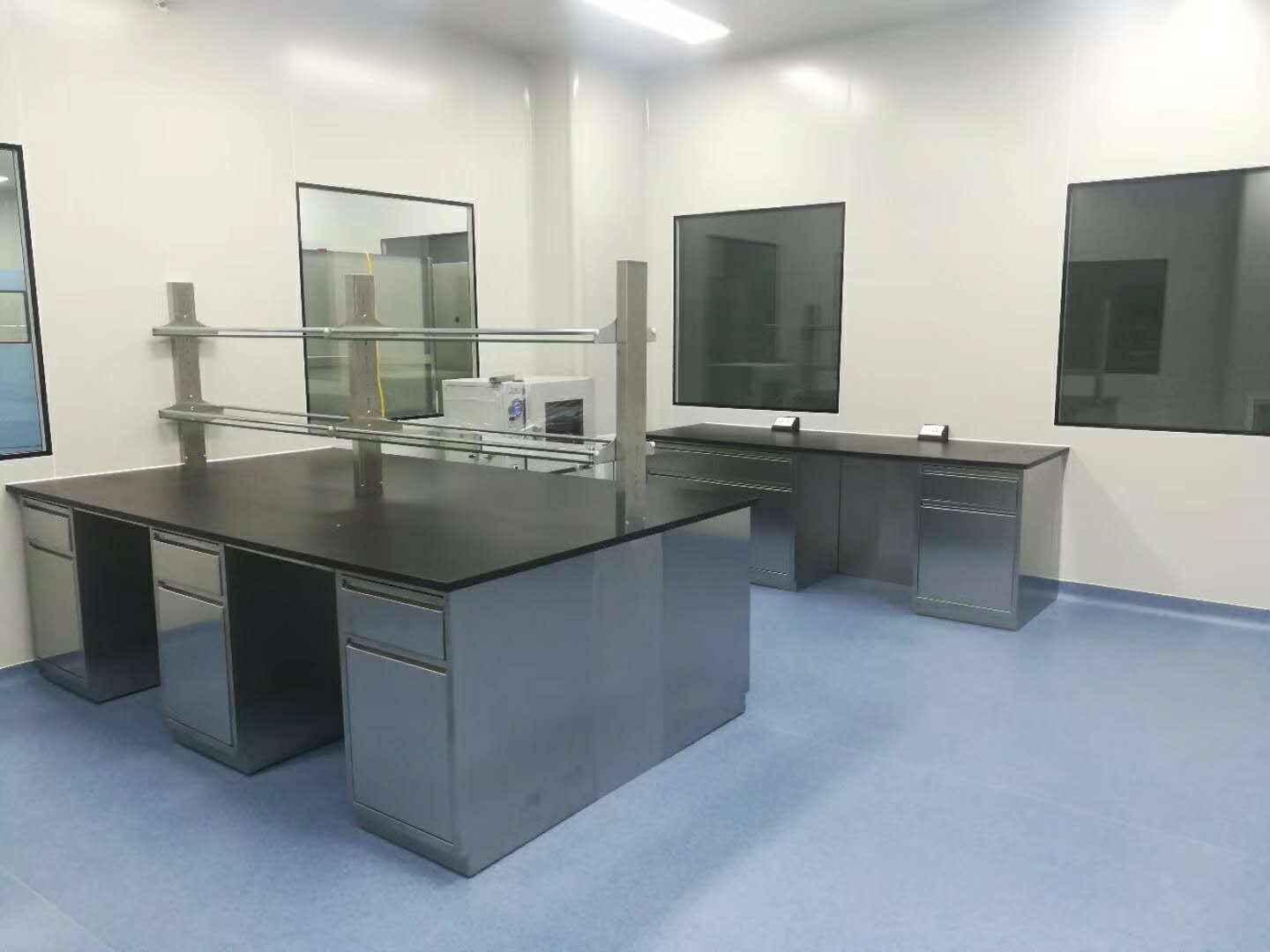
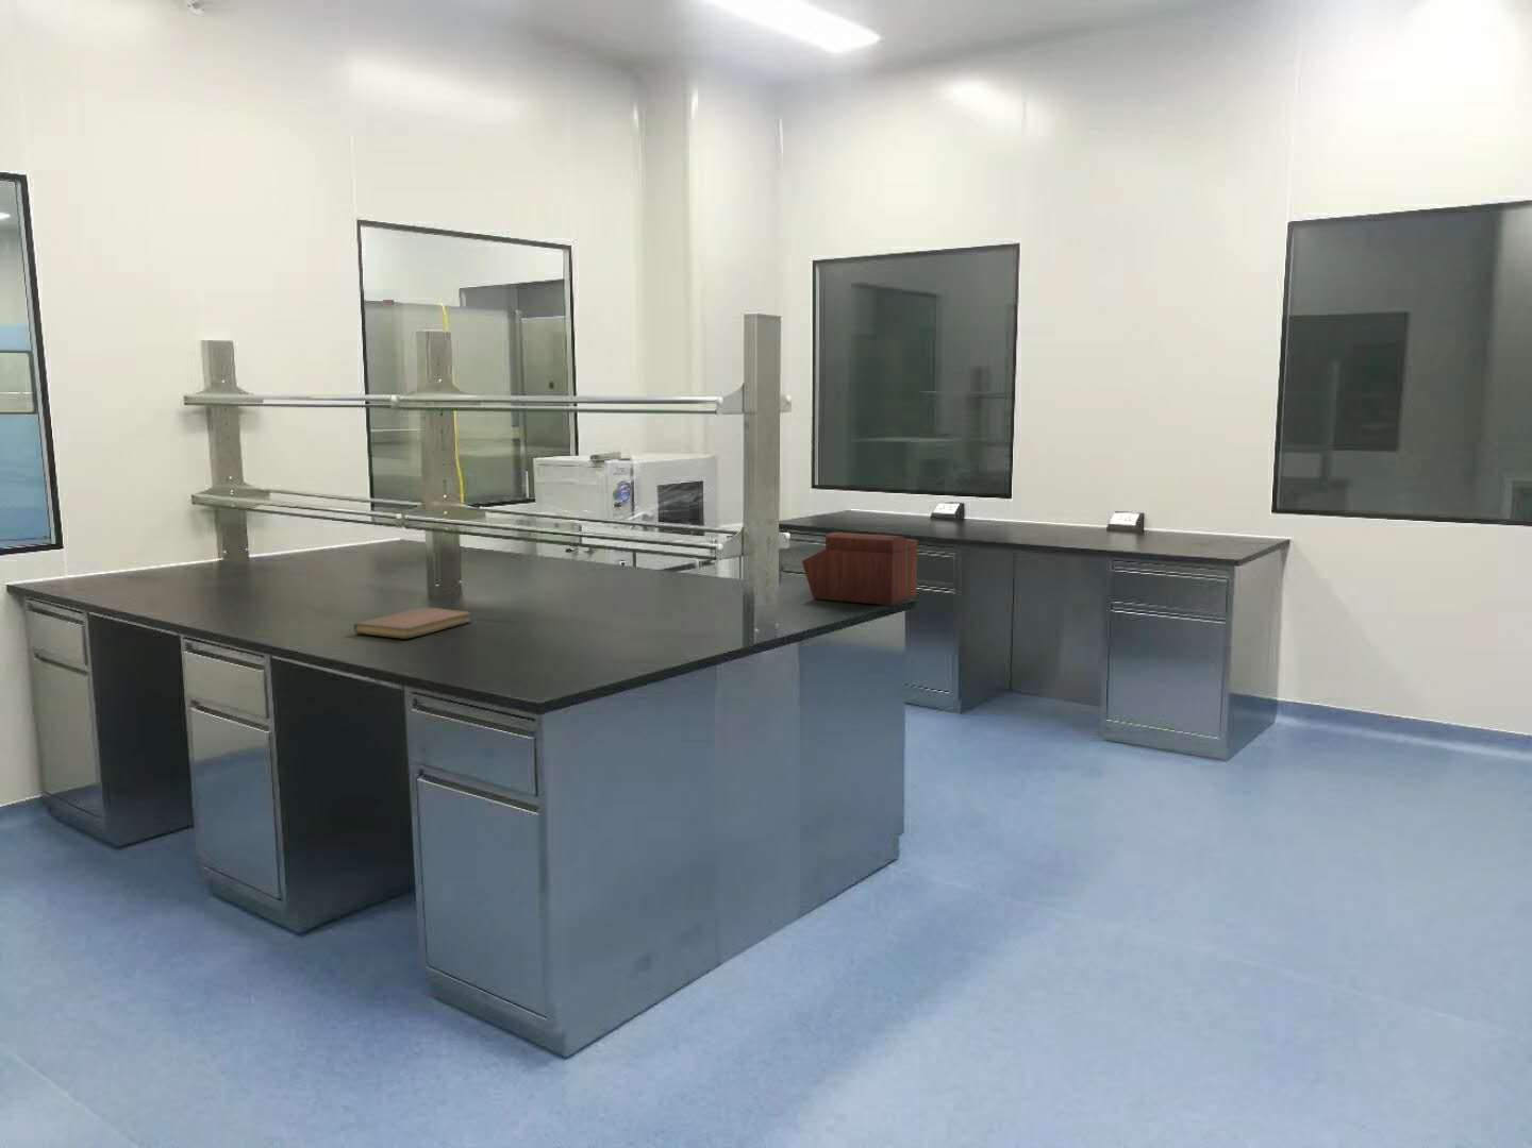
+ sewing box (860, 563)
+ notebook (414, 622)
